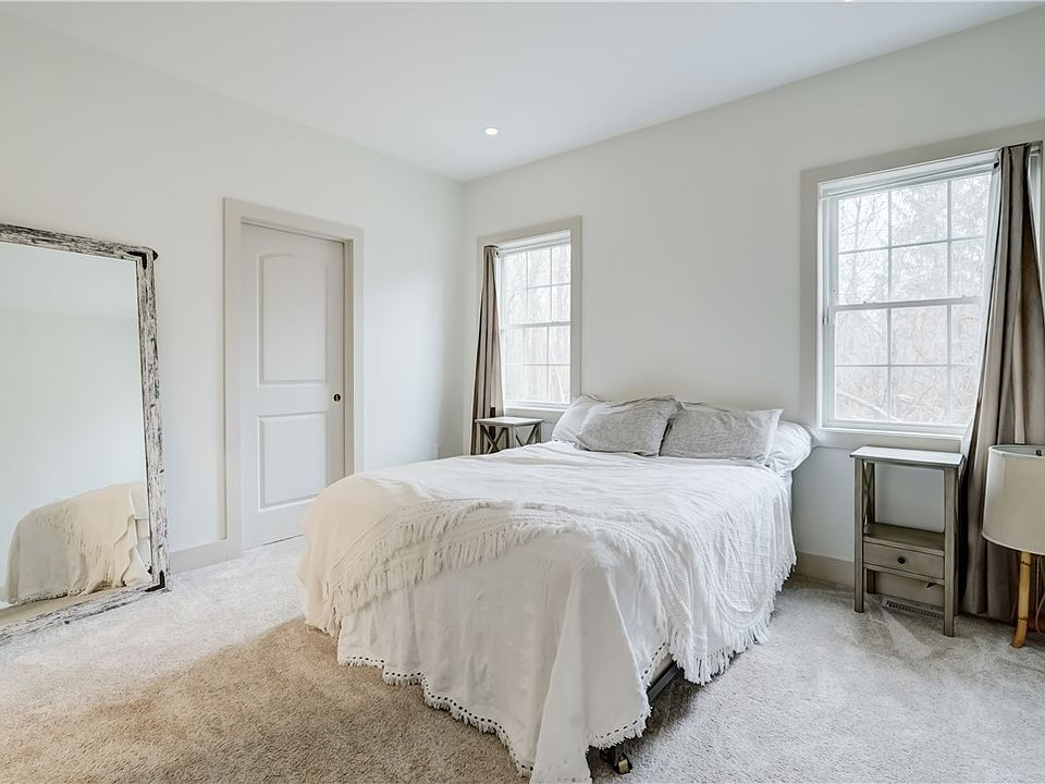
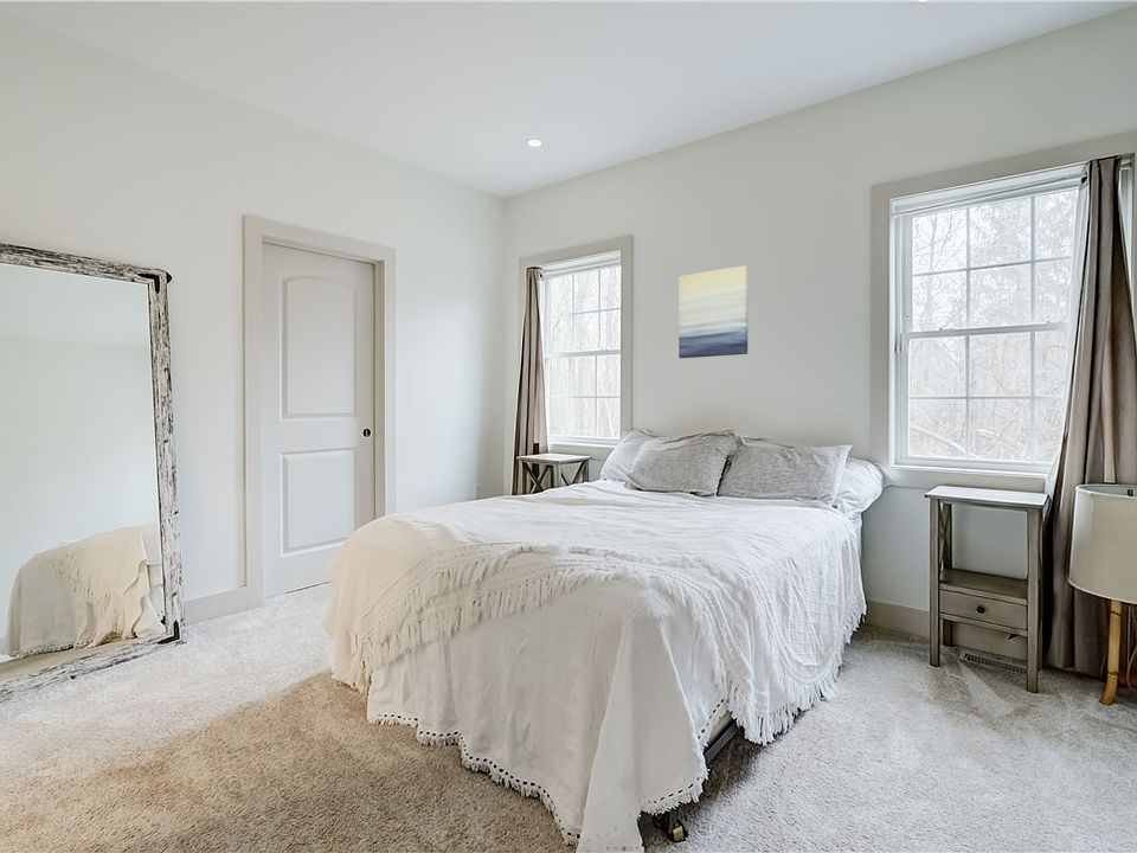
+ wall art (712, 313)
